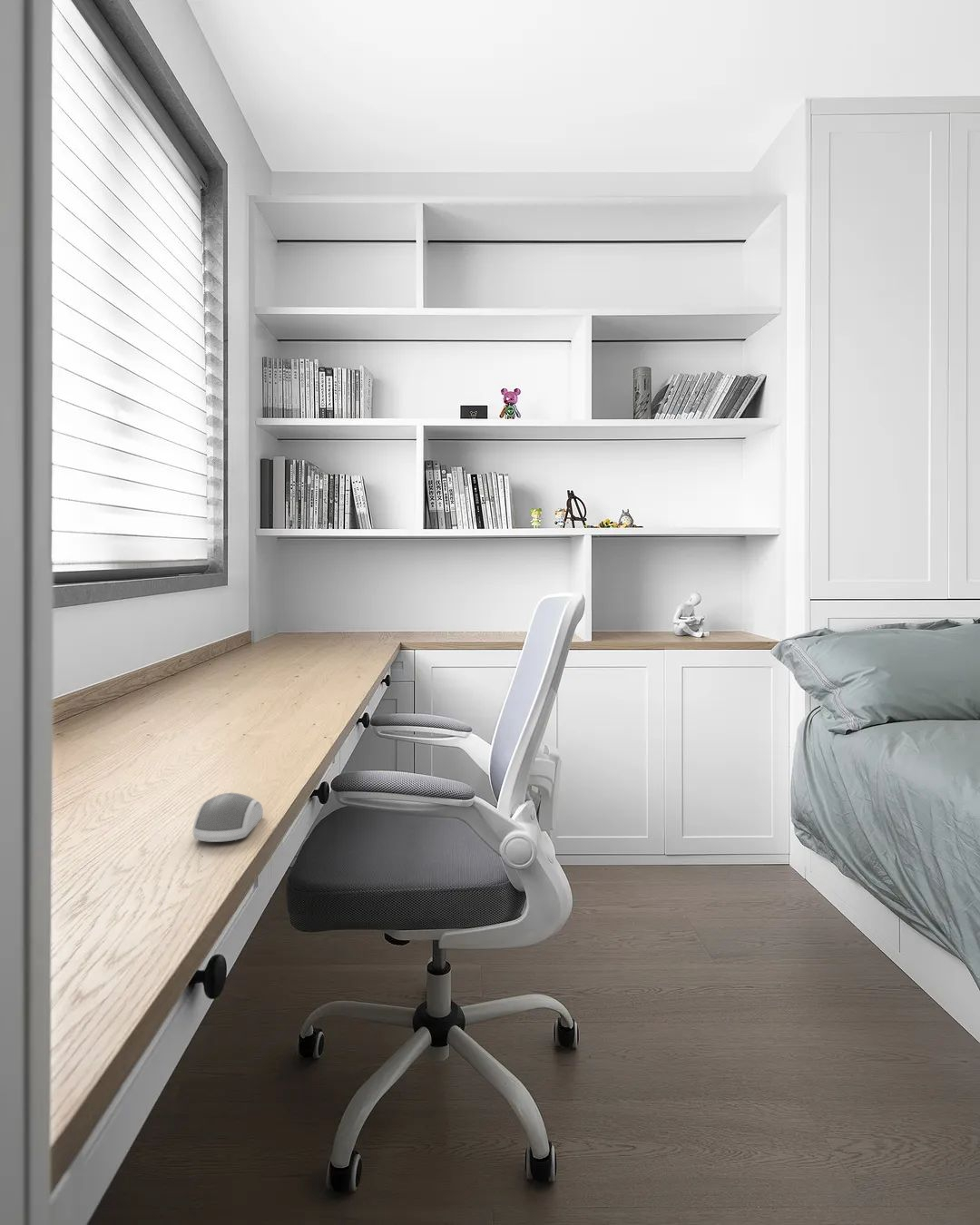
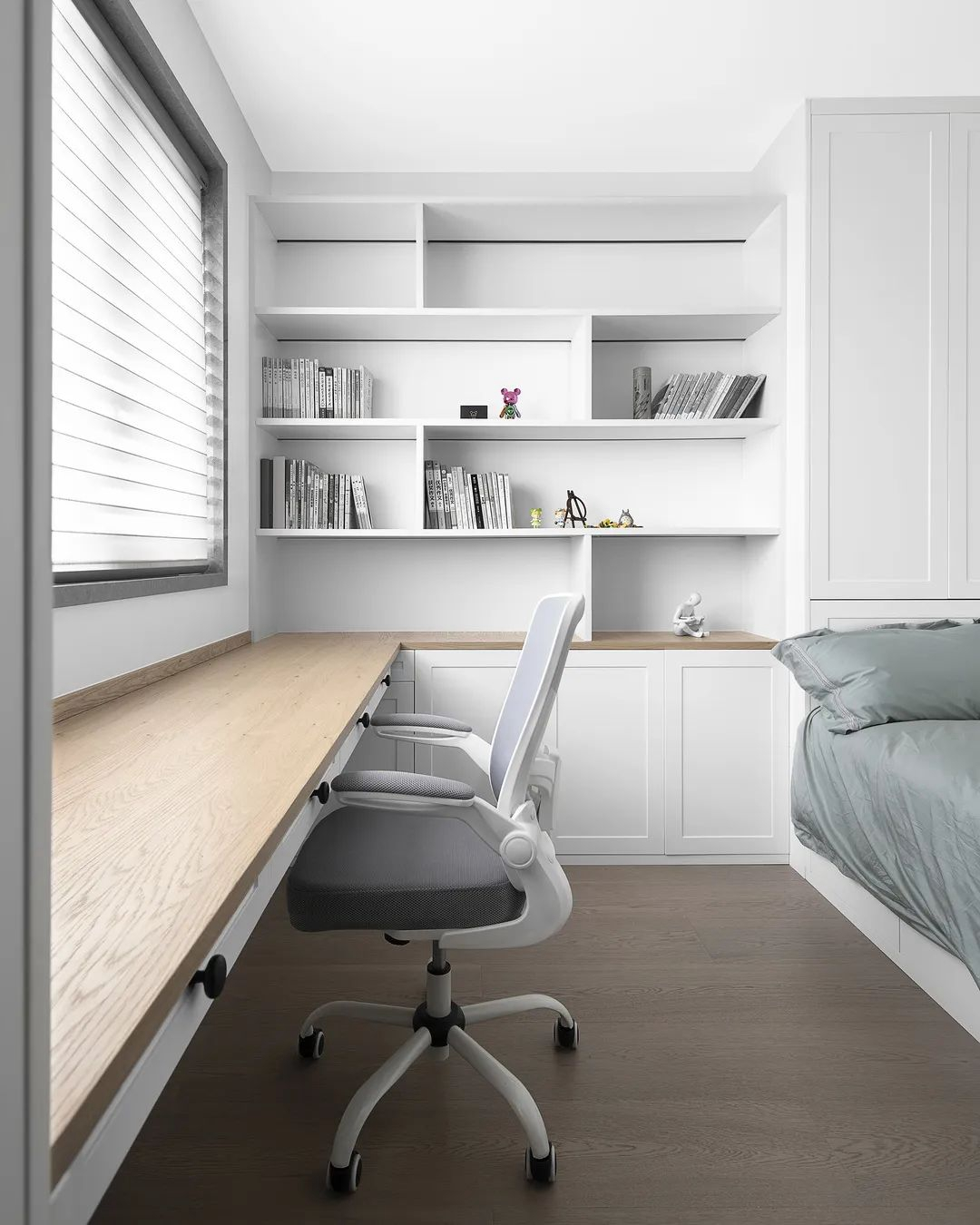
- computer mouse (228, 811)
